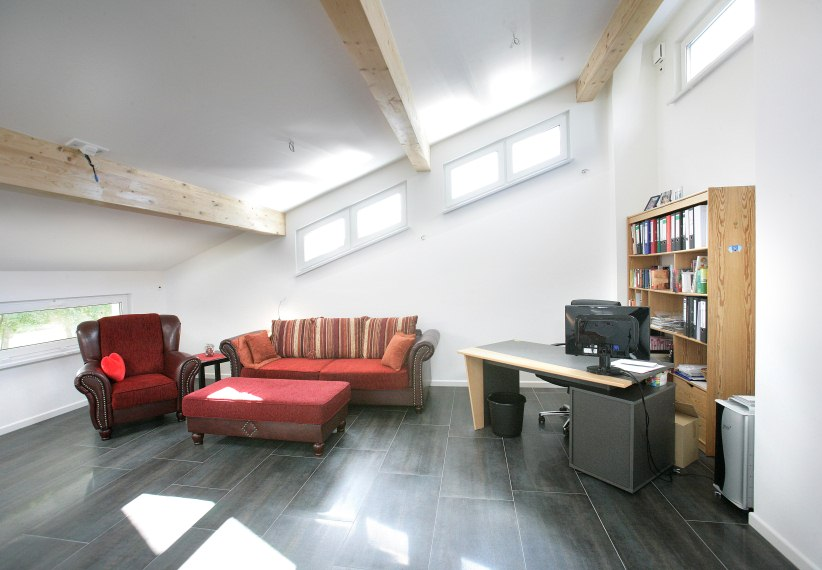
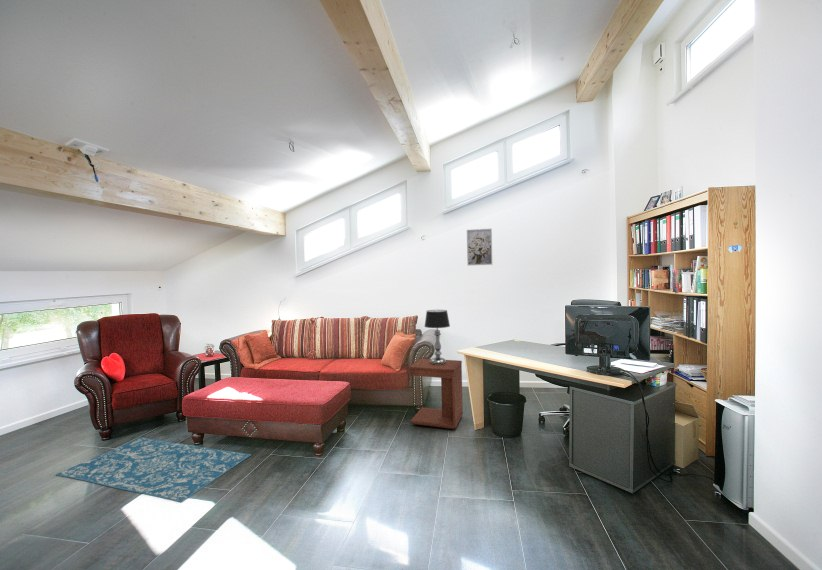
+ wall art (479, 247)
+ table lamp (437, 336)
+ side table (441, 392)
+ rug (157, 464)
